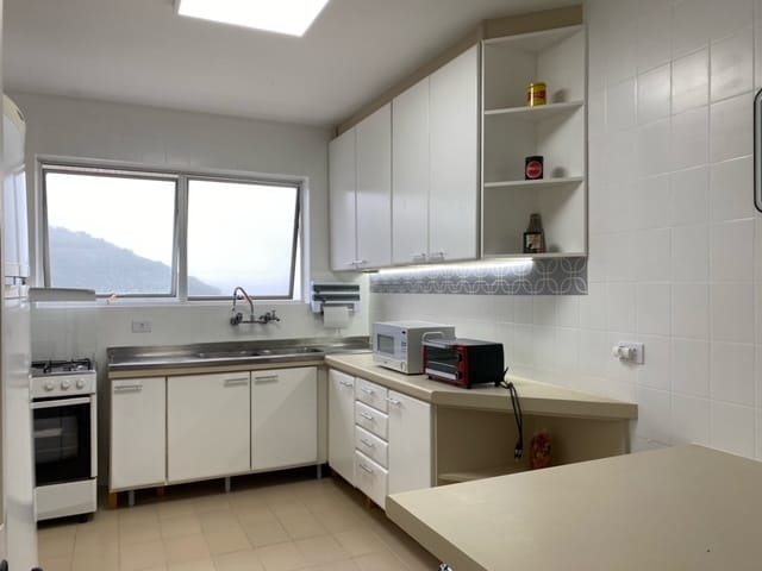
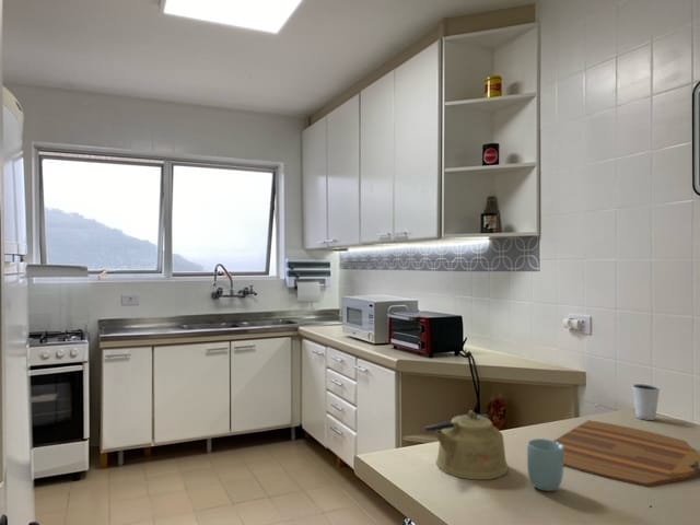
+ kettle (465, 439)
+ cutting board (632, 451)
+ cup (545, 465)
+ dixie cup (645, 401)
